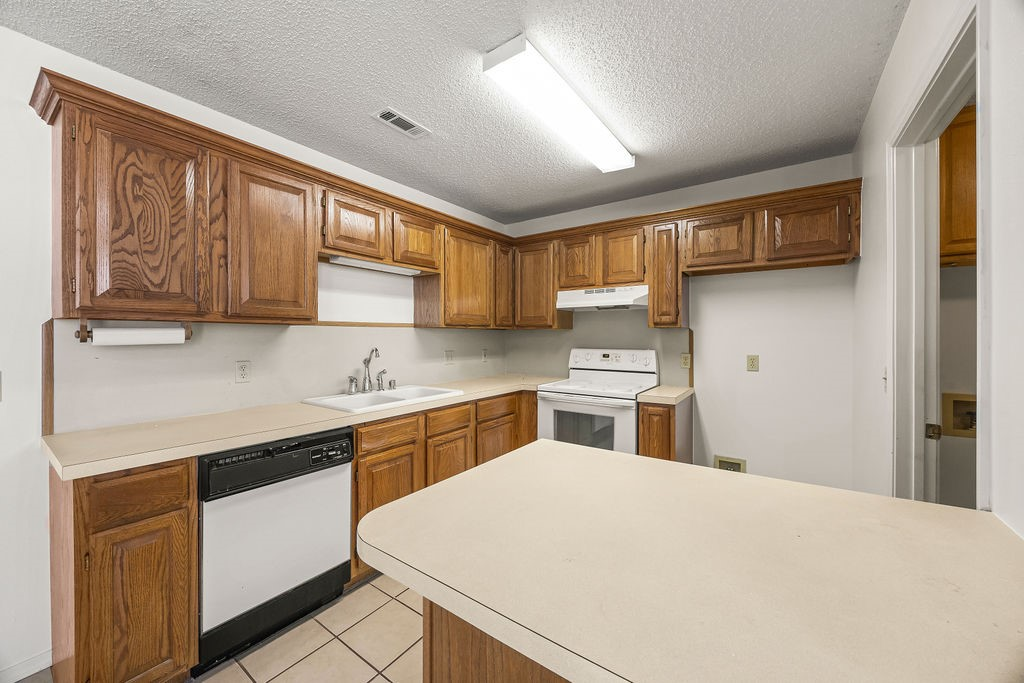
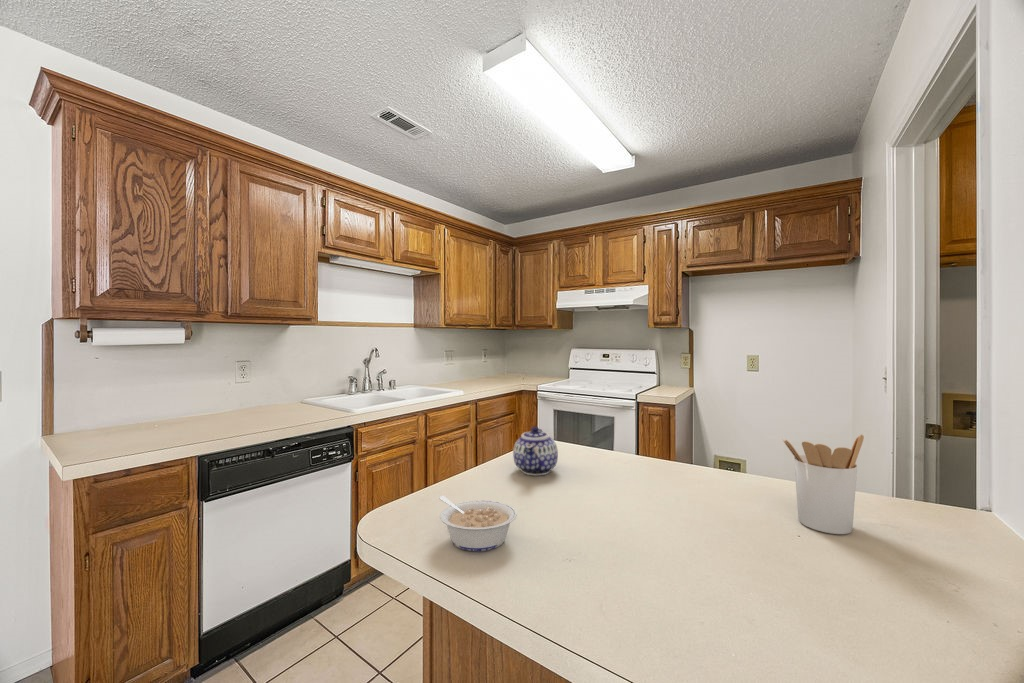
+ teapot (535, 448)
+ legume (475, 524)
+ utensil holder (825, 481)
